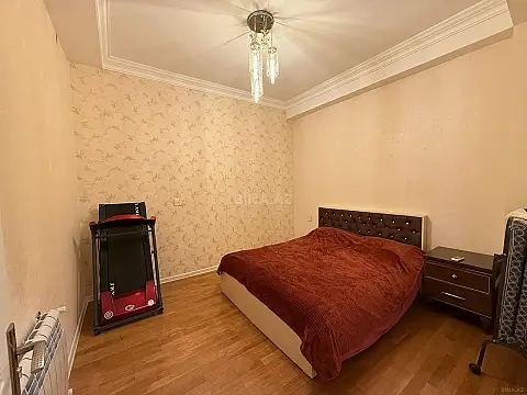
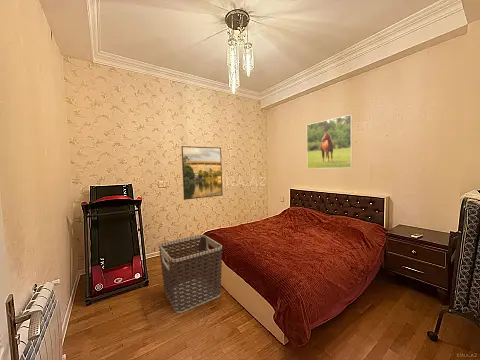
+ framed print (203, 172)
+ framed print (327, 144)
+ clothes hamper (190, 269)
